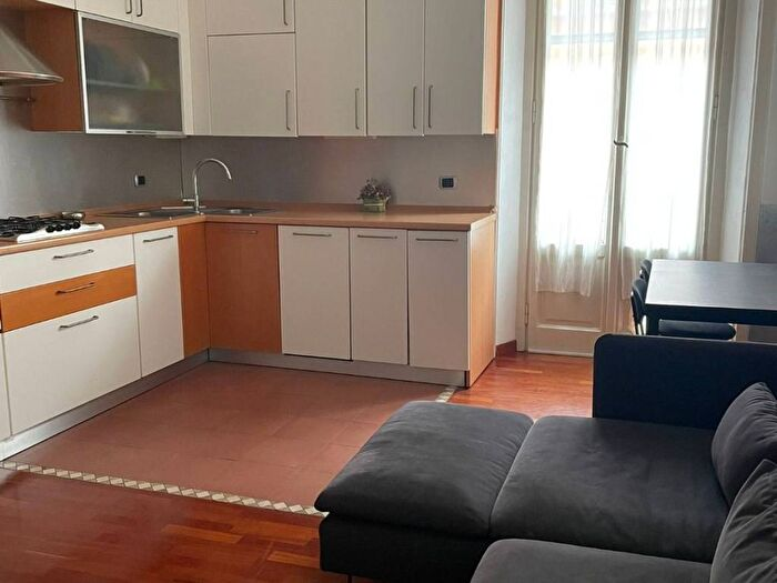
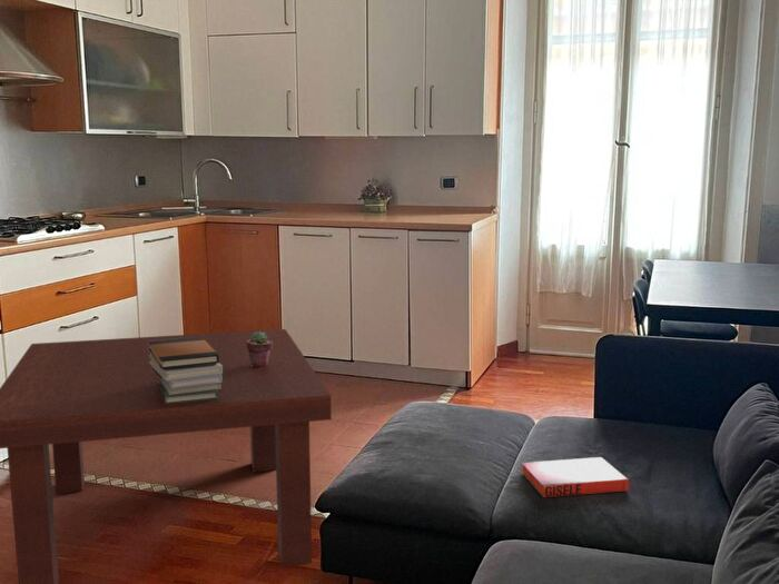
+ coffee table (167, 433)
+ potted succulent (259, 347)
+ book stack (185, 368)
+ hardback book (573, 476)
